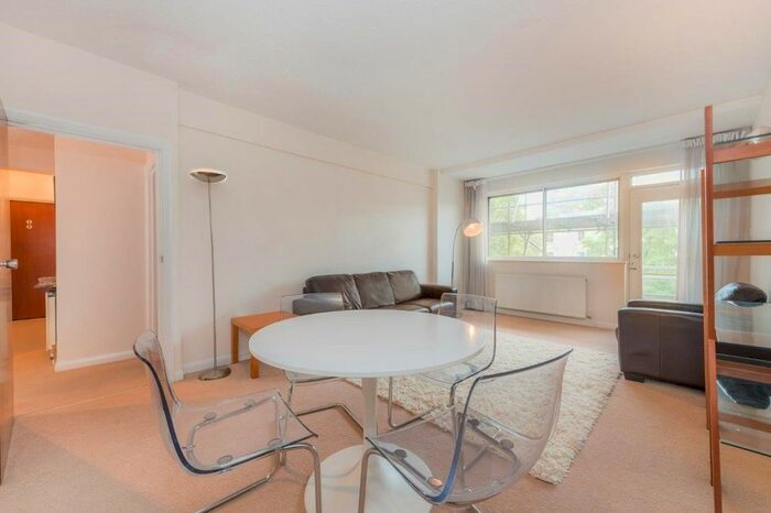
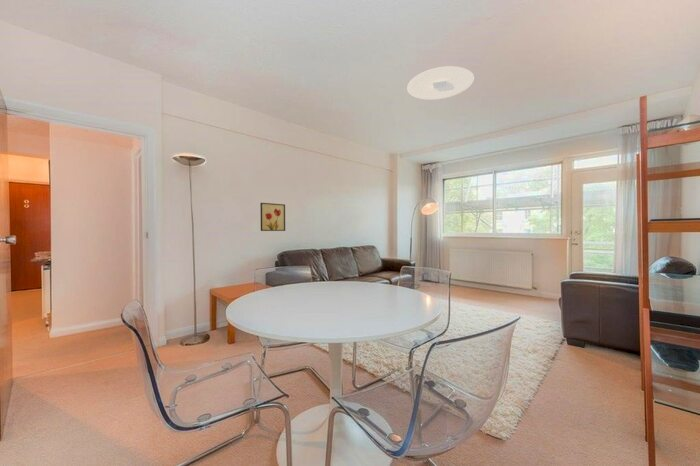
+ ceiling light (439, 81)
+ wall art (272, 217)
